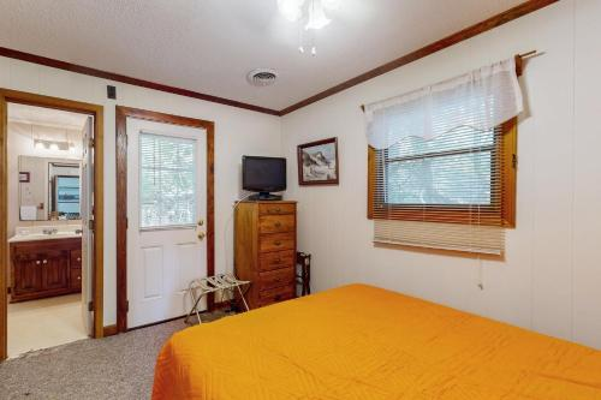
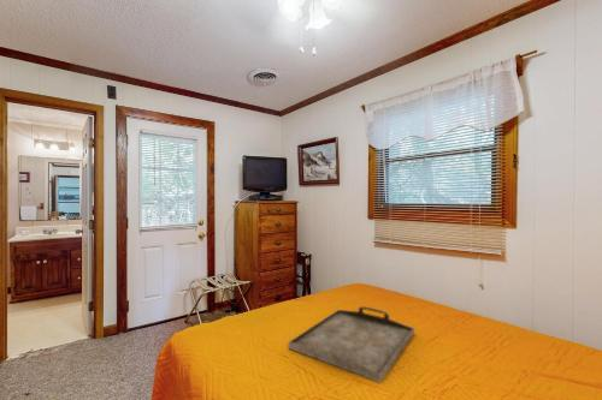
+ serving tray (354, 332)
